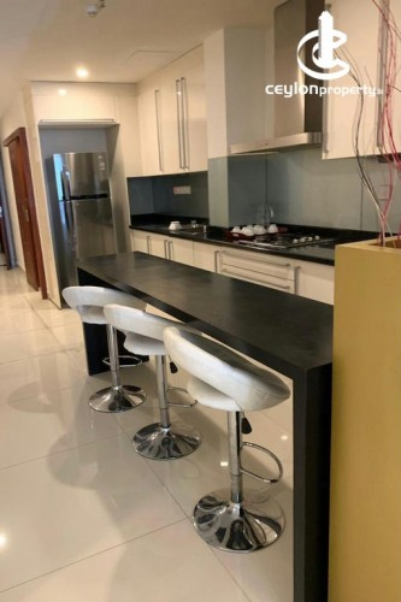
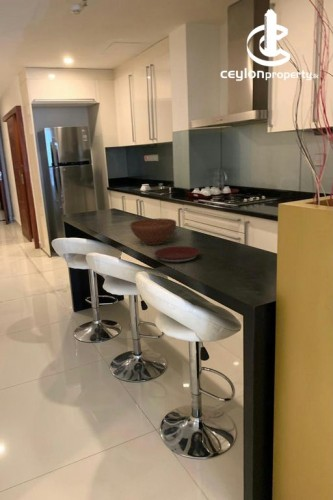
+ plate (177, 255)
+ bowl (153, 232)
